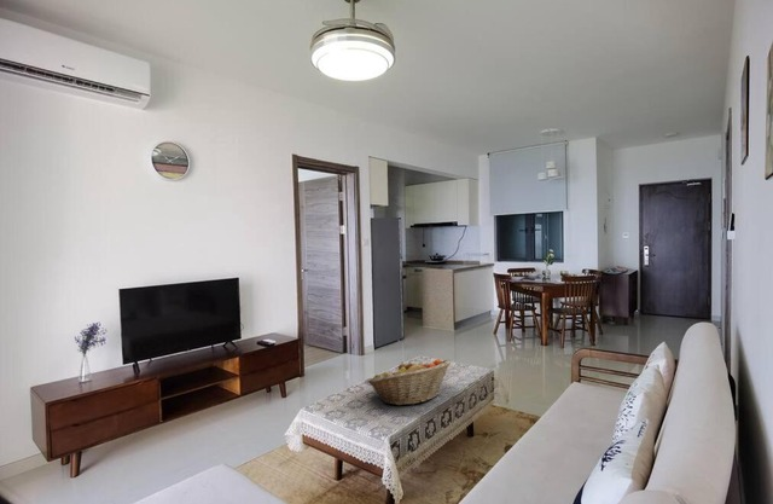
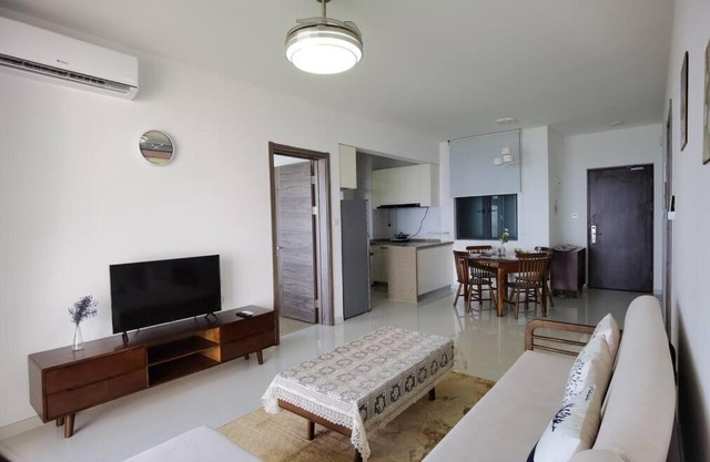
- fruit basket (411, 377)
